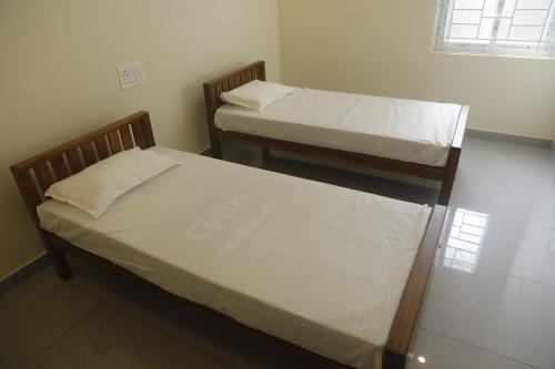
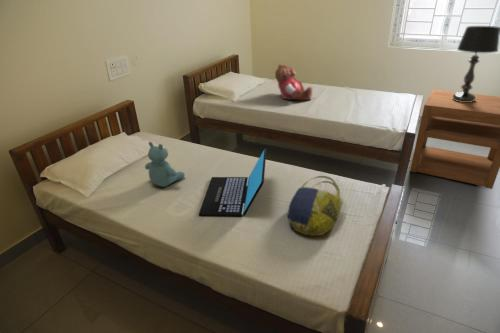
+ stuffed bear (164, 161)
+ tote bag (317, 203)
+ laptop (234, 179)
+ nightstand (460, 136)
+ teddy bear (292, 81)
+ table lamp (472, 65)
